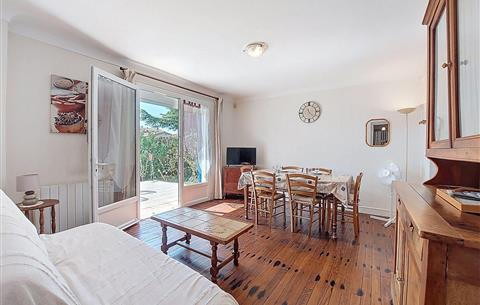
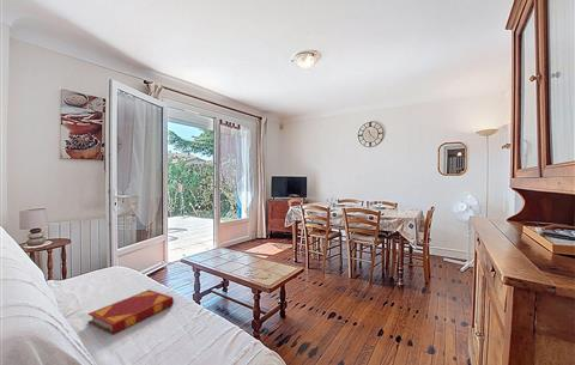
+ hardback book (133, 309)
